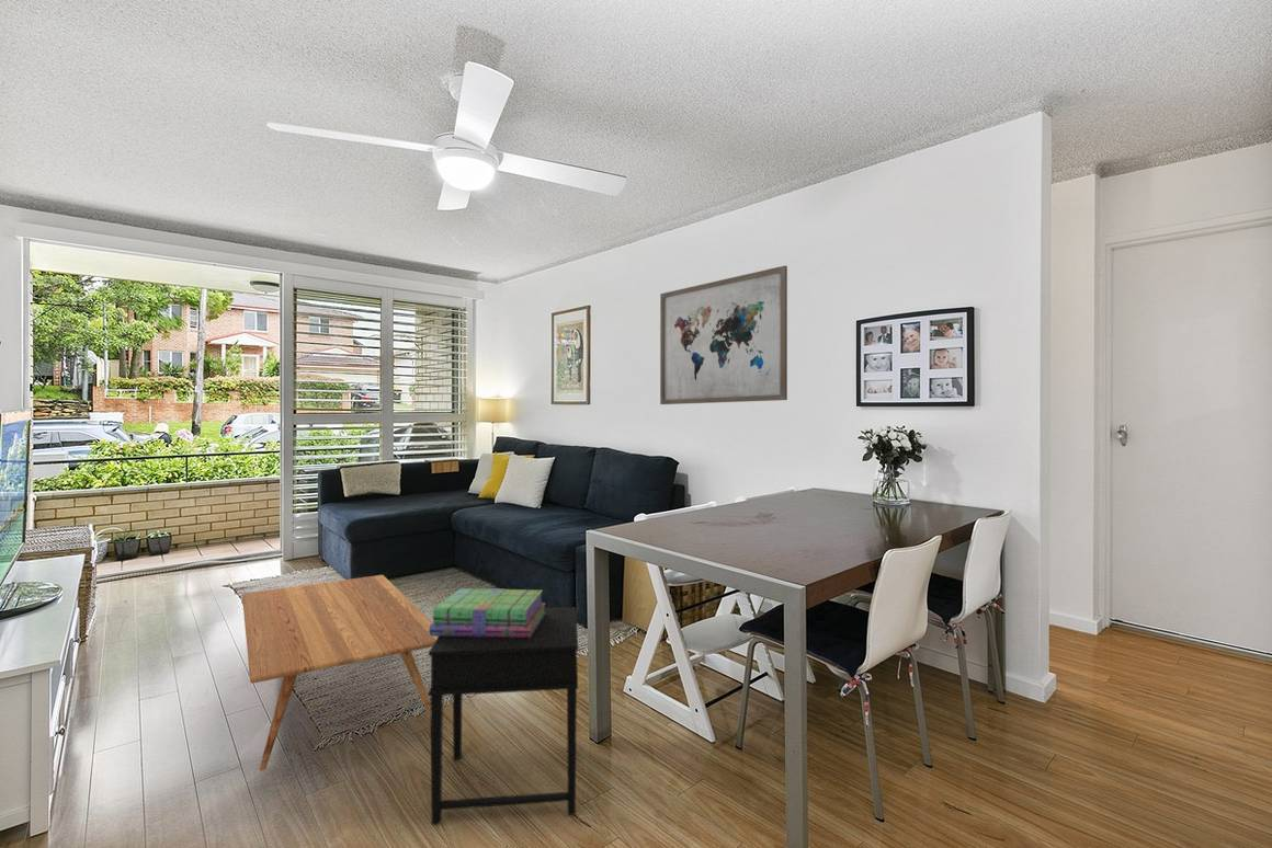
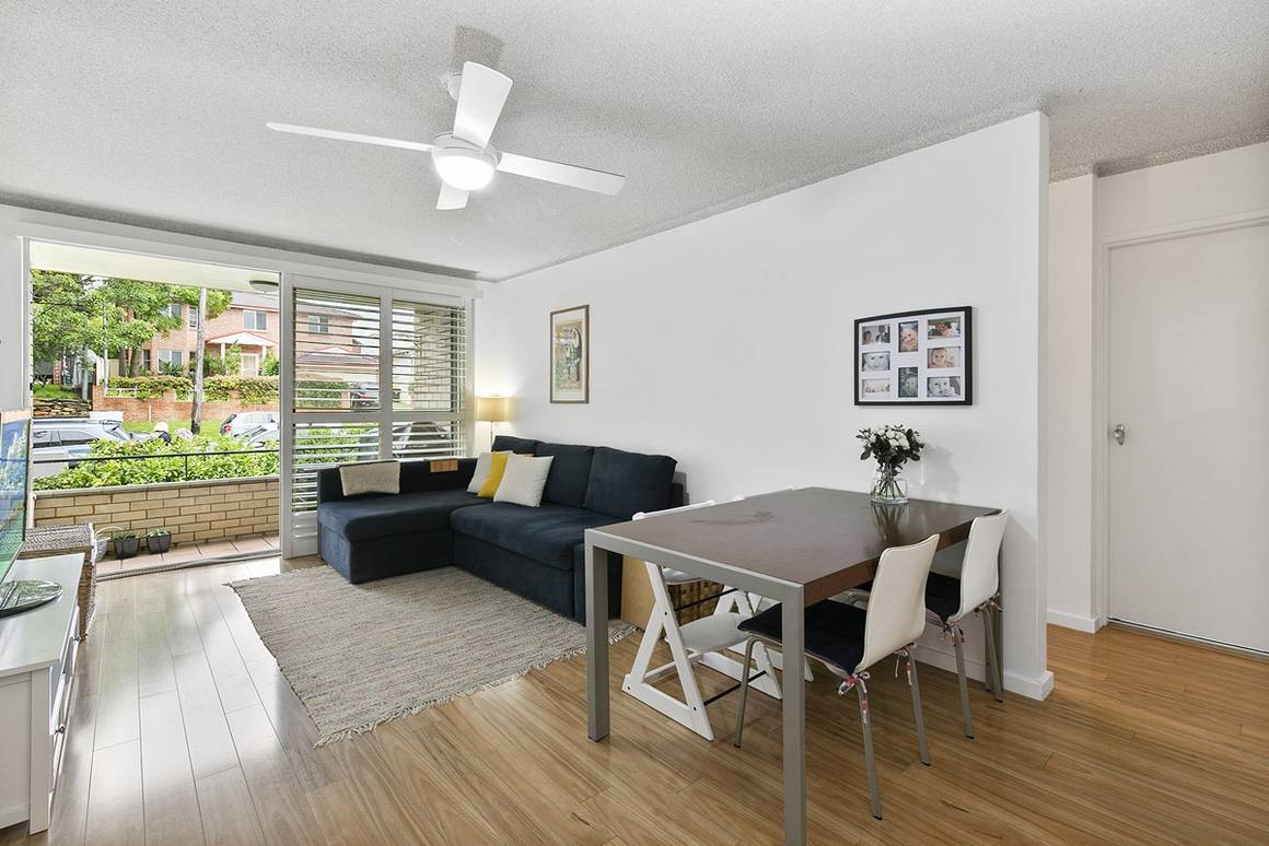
- side table (510, 691)
- coffee table (333, 652)
- wall art (717, 342)
- stack of books (490, 610)
